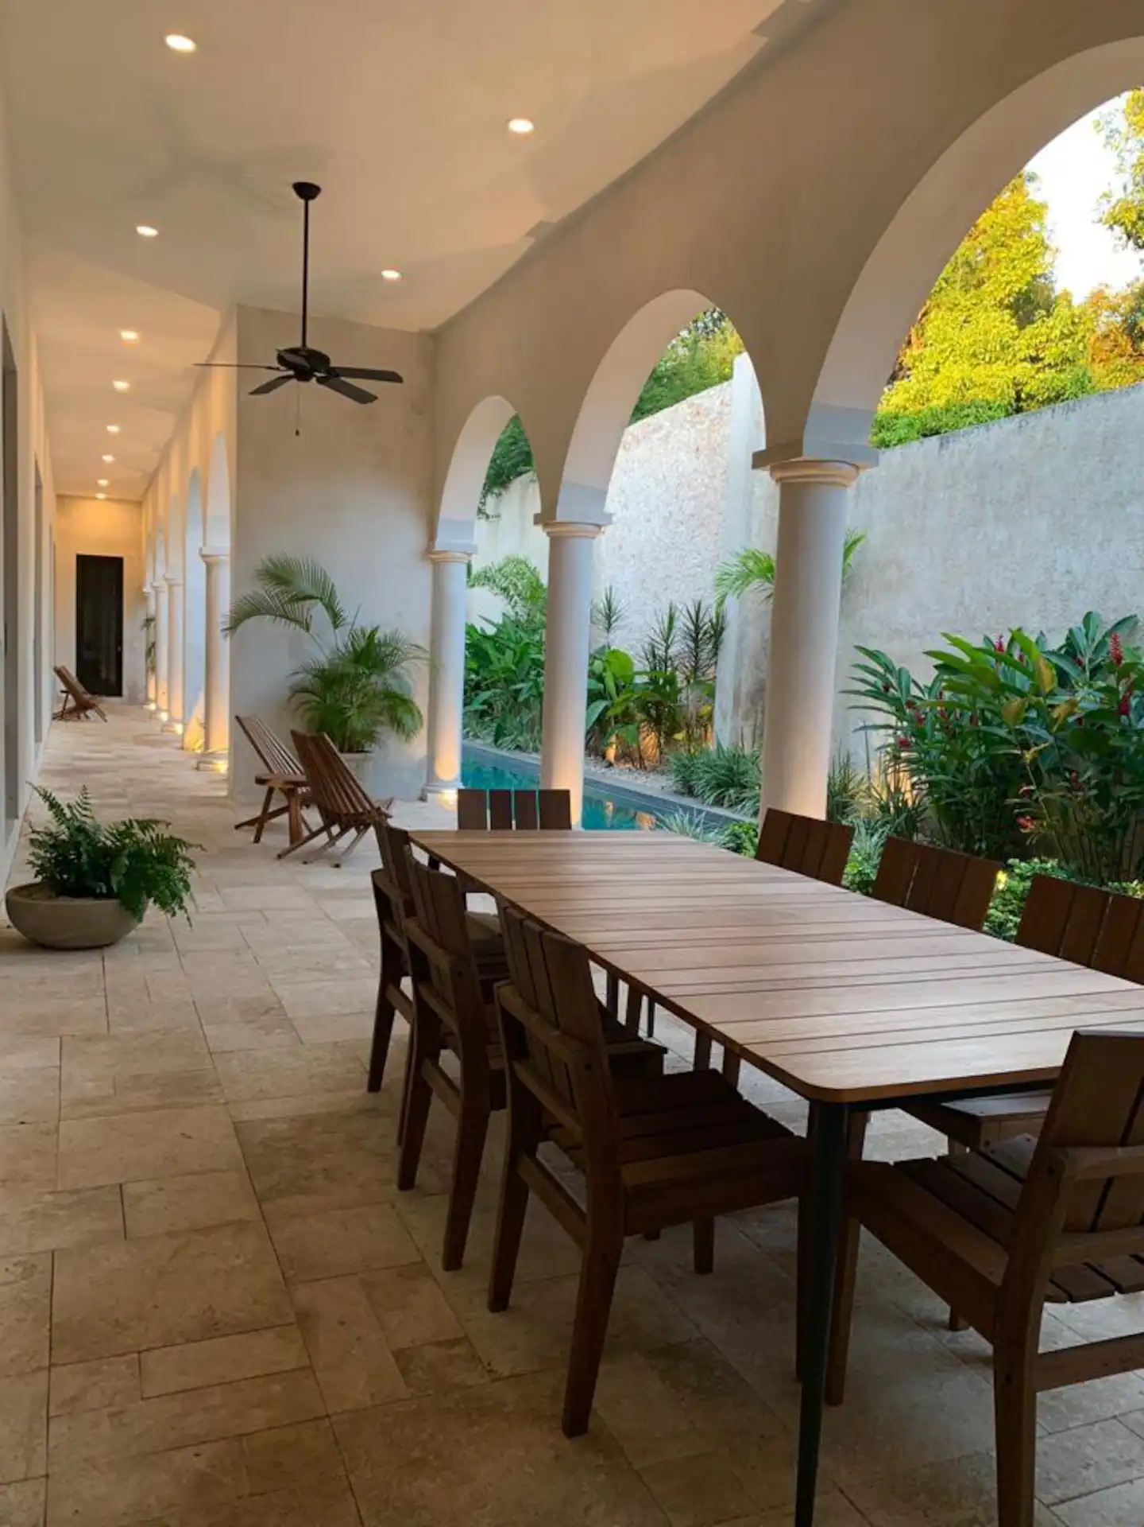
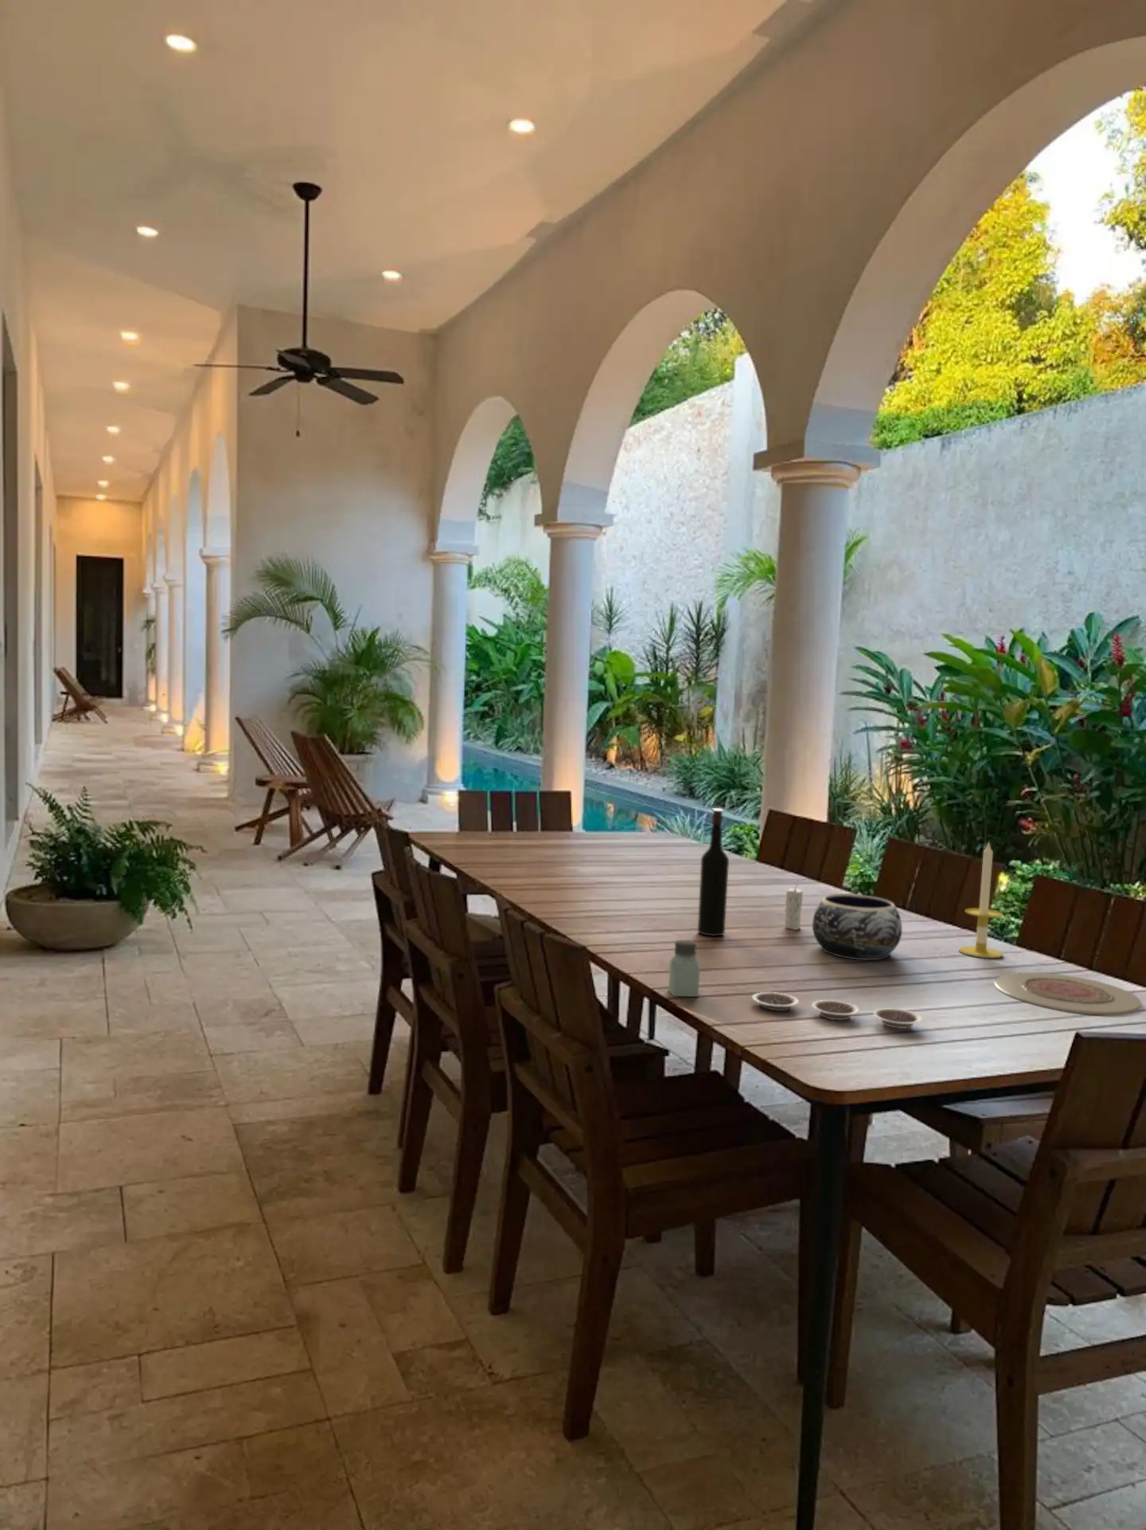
+ candle (985, 896)
+ saltshaker (685, 967)
+ decorative bowl (856, 926)
+ plate (1065, 993)
+ wine bottle (714, 871)
+ candle (793, 905)
+ plate (834, 1011)
